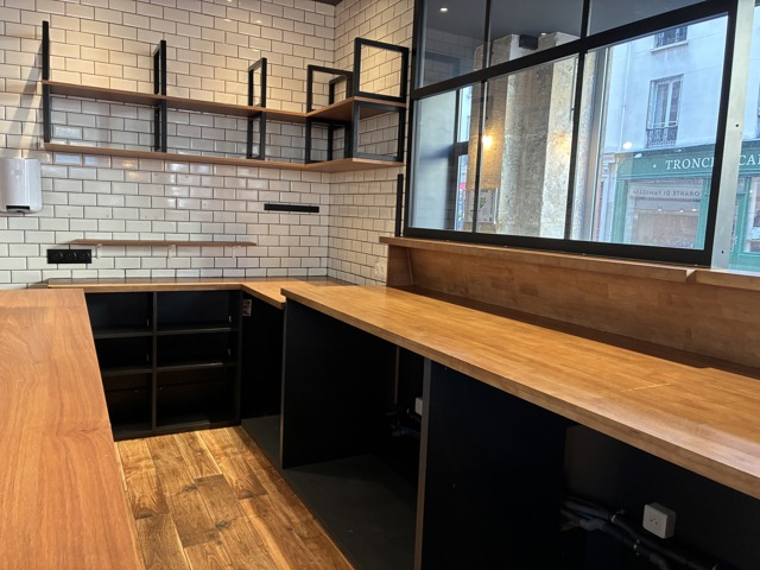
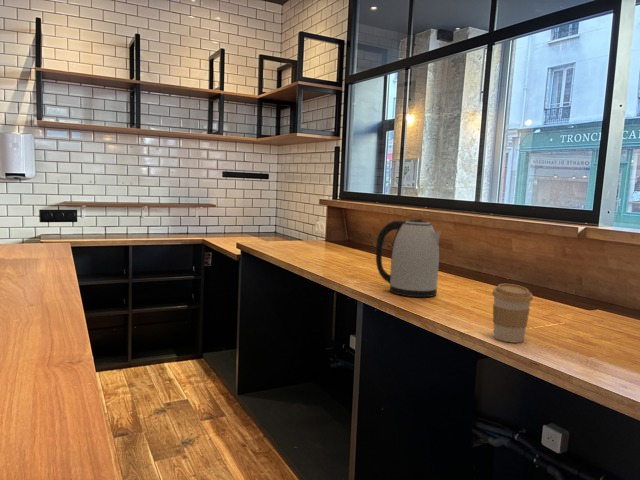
+ kettle (406, 254)
+ coffee cup (510, 312)
